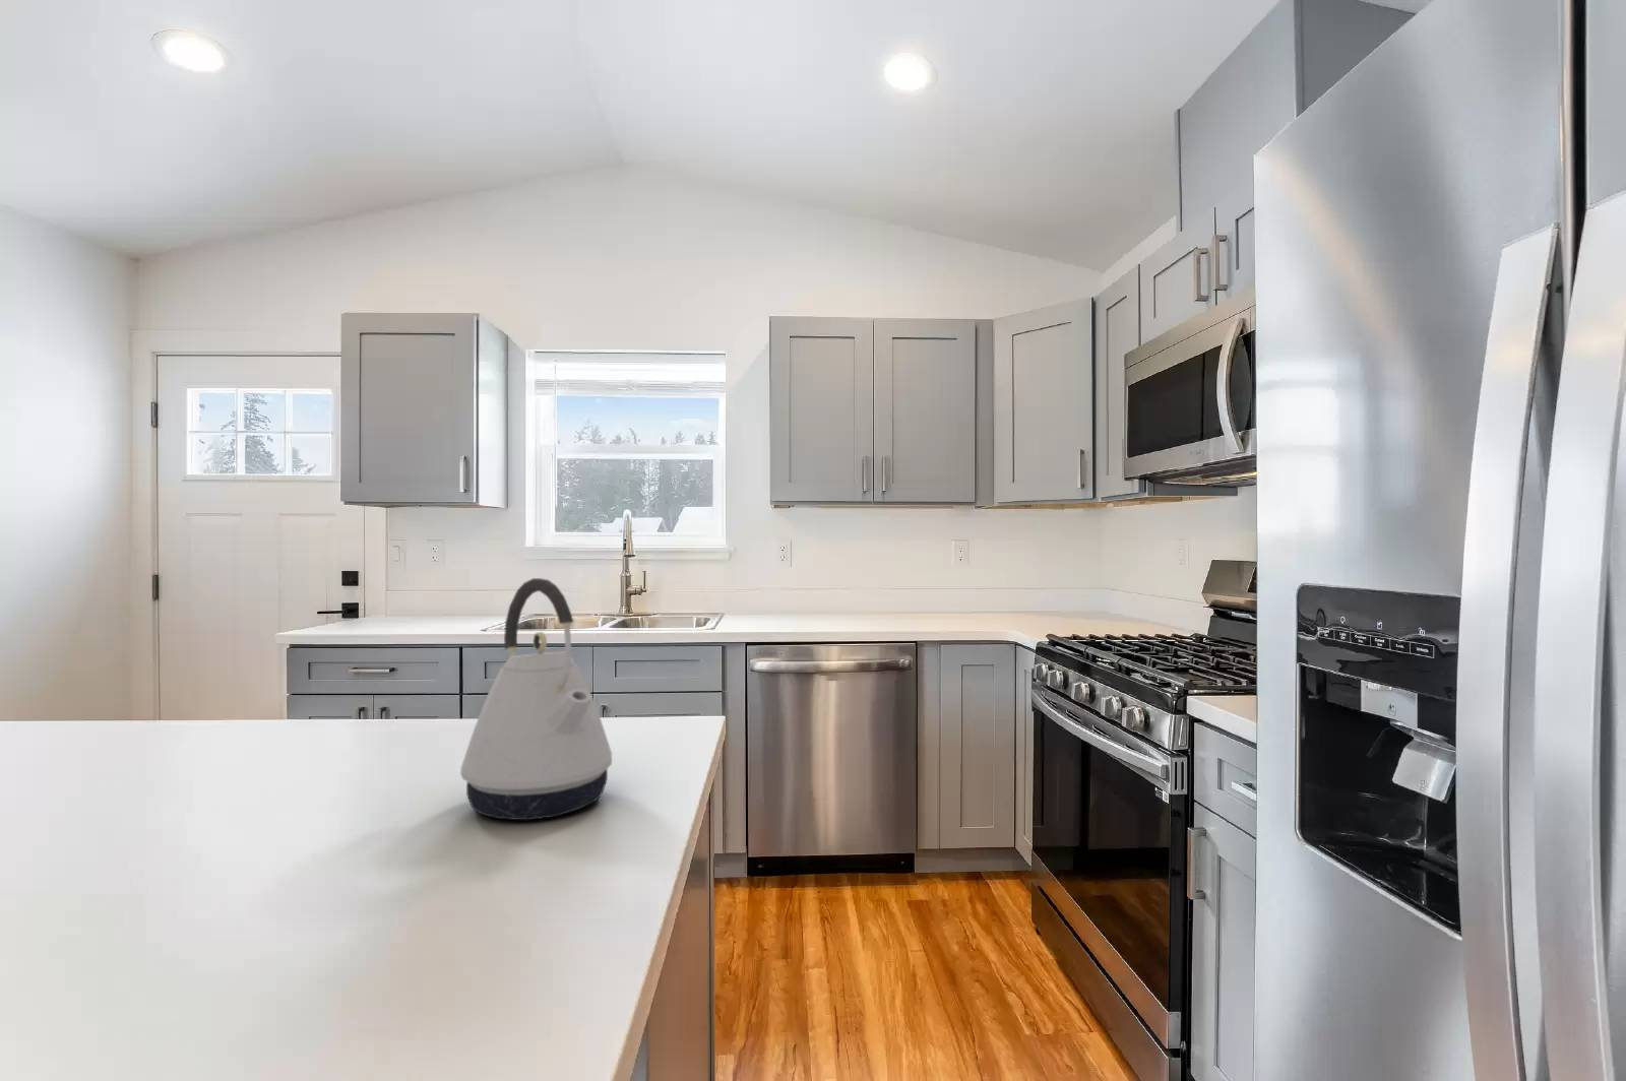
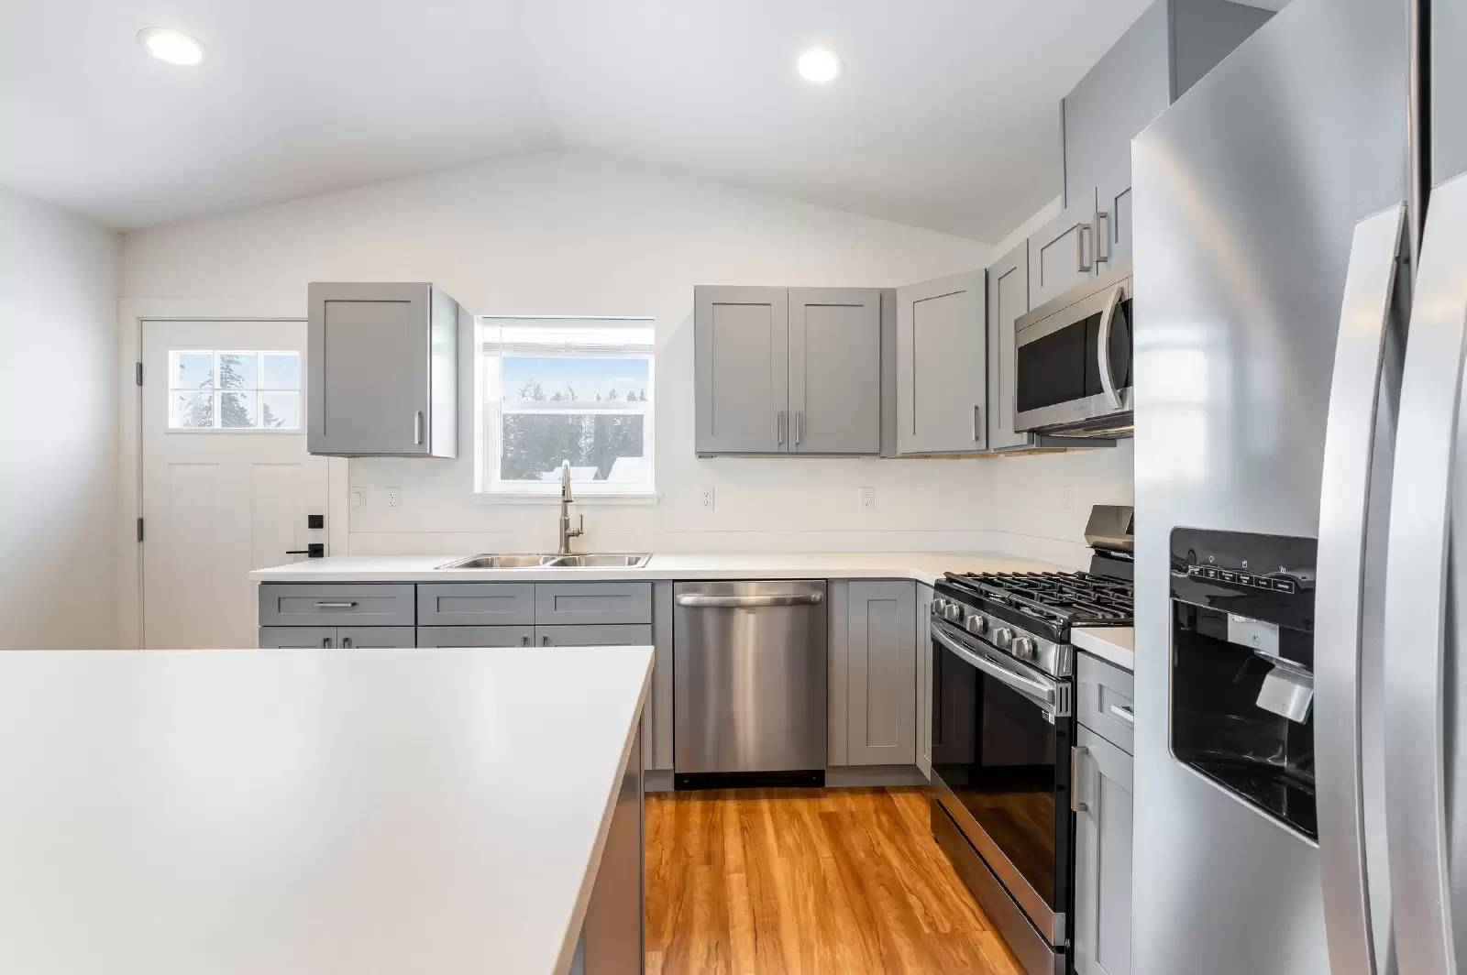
- kettle (542, 691)
